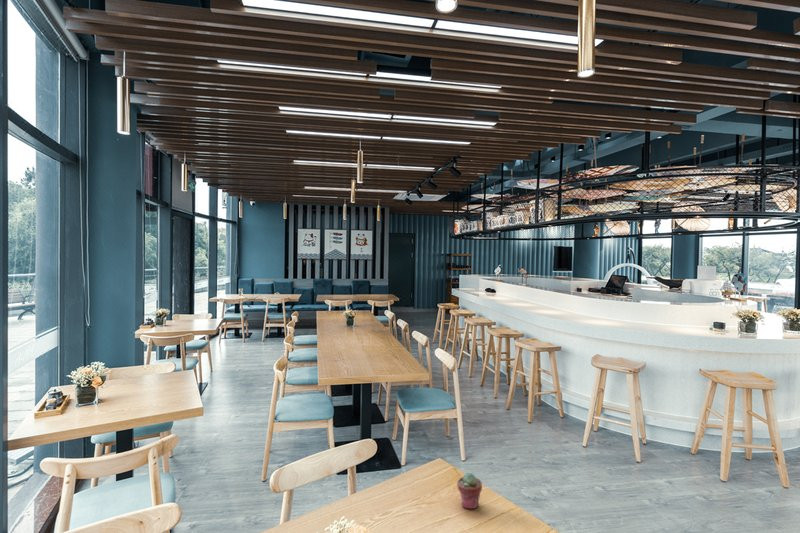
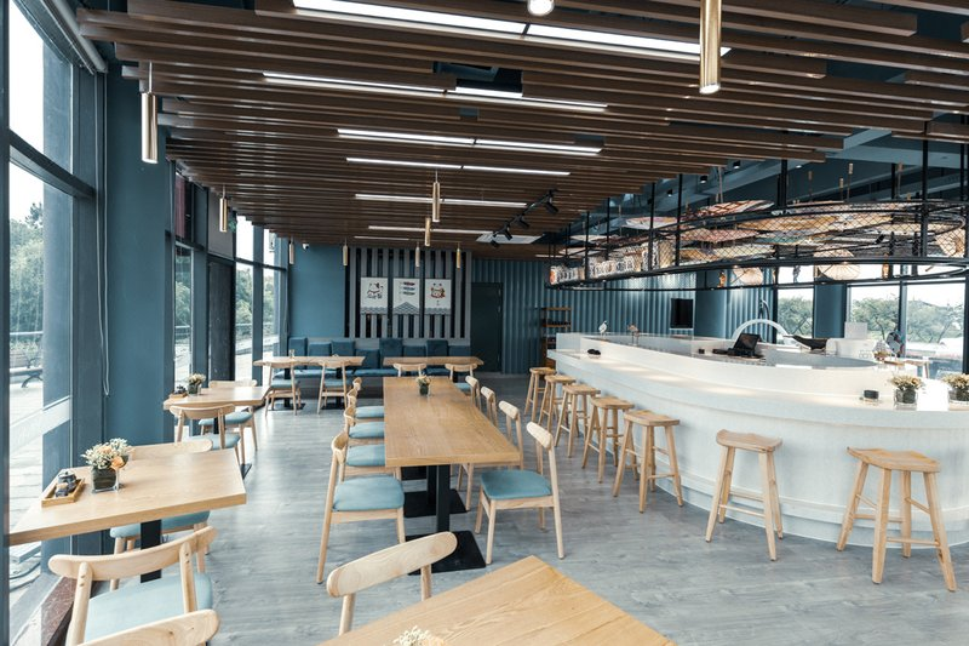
- potted succulent (469, 488)
